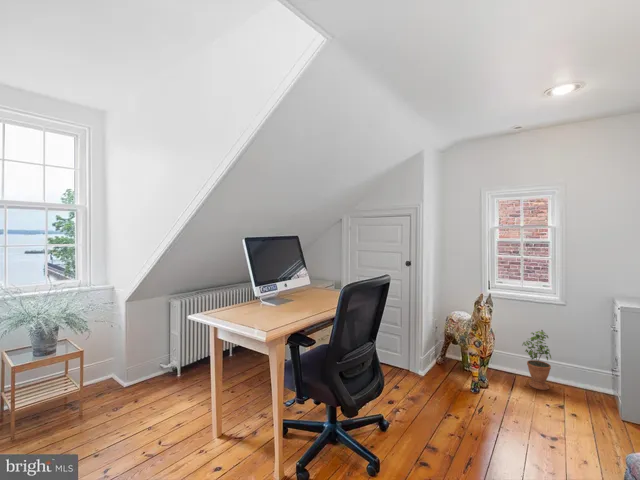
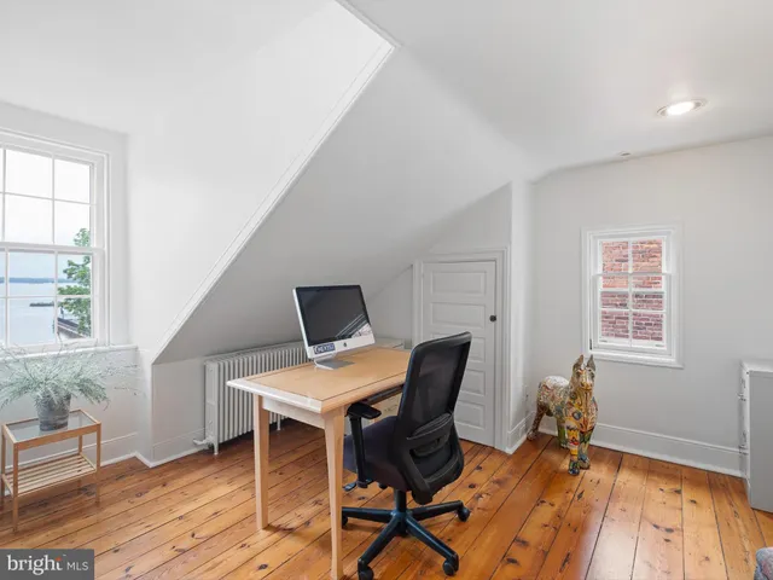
- potted plant (536, 356)
